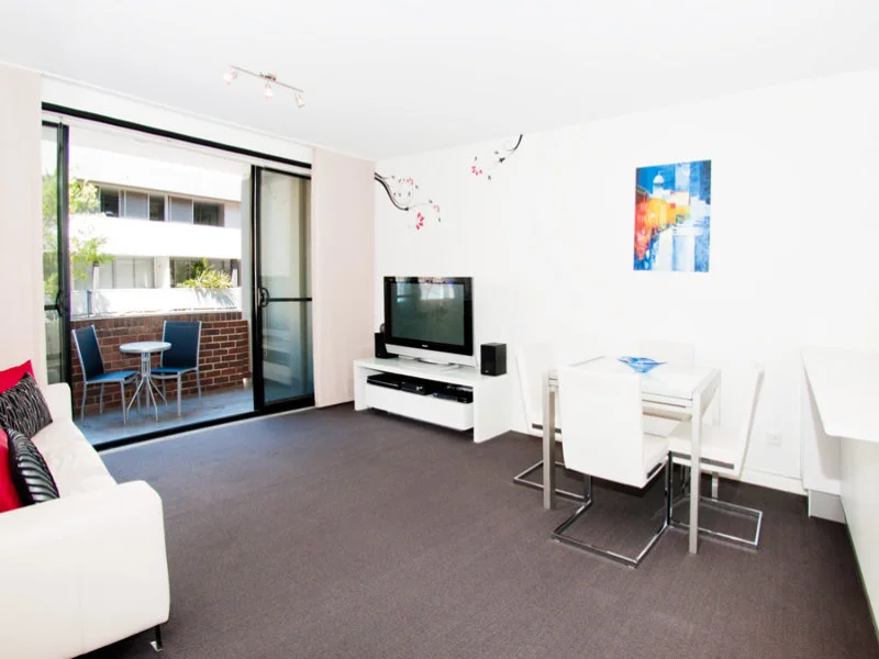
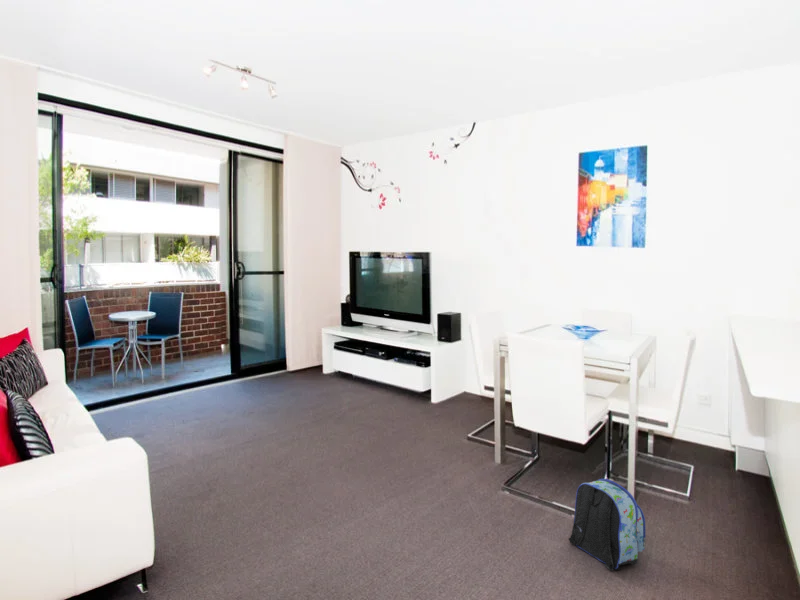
+ backpack (608, 518)
